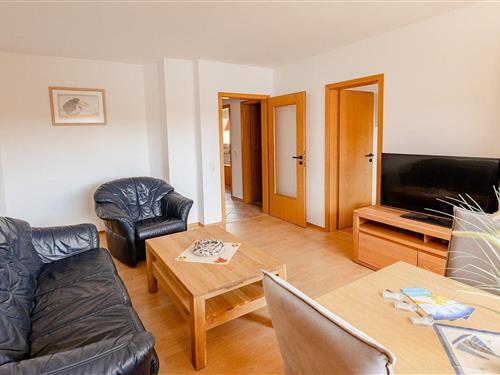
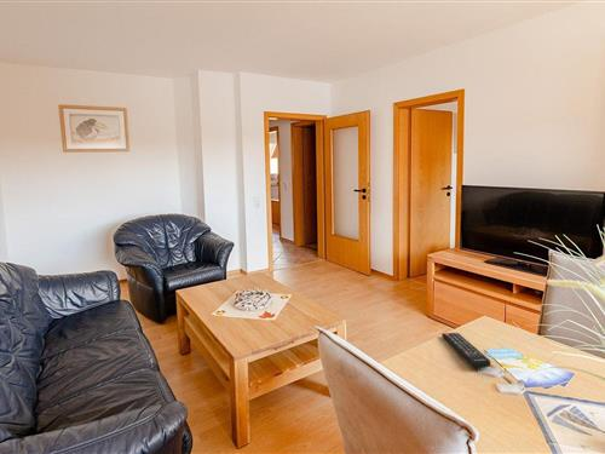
+ remote control (463, 347)
